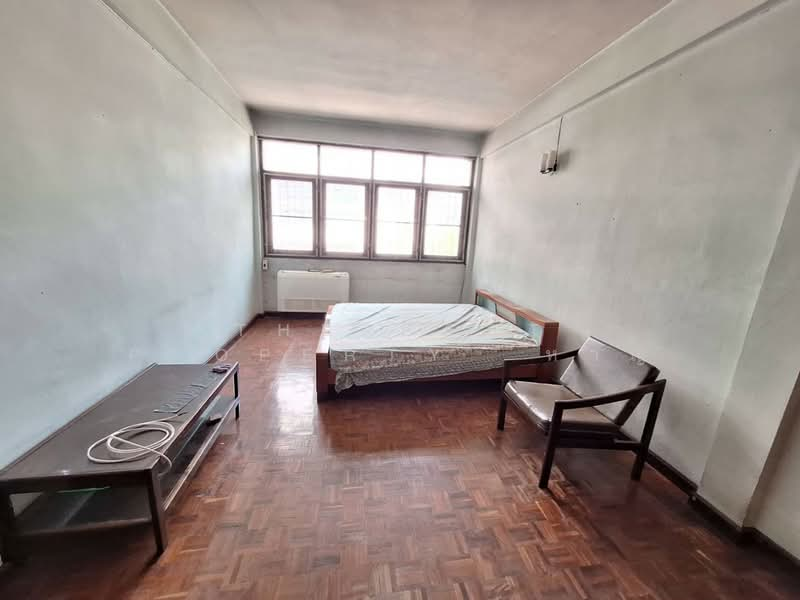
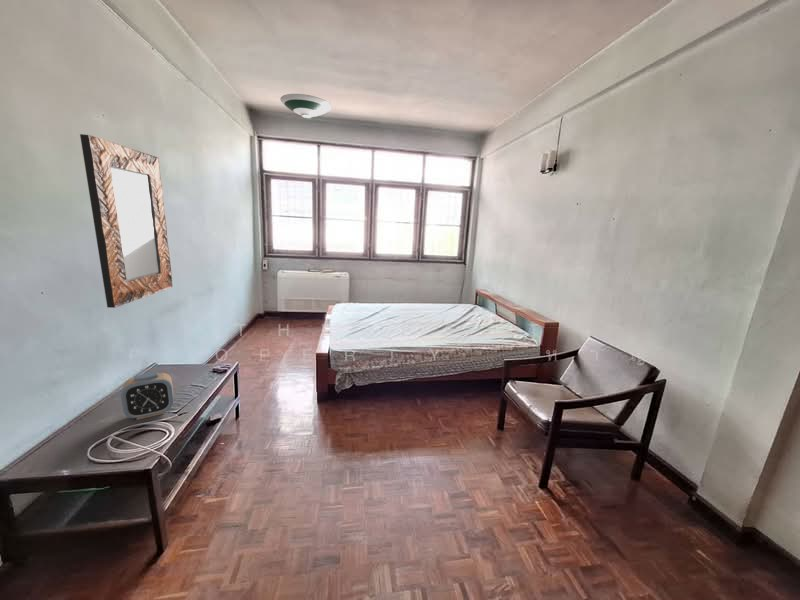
+ alarm clock (148, 394)
+ home mirror (135, 225)
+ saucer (306, 110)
